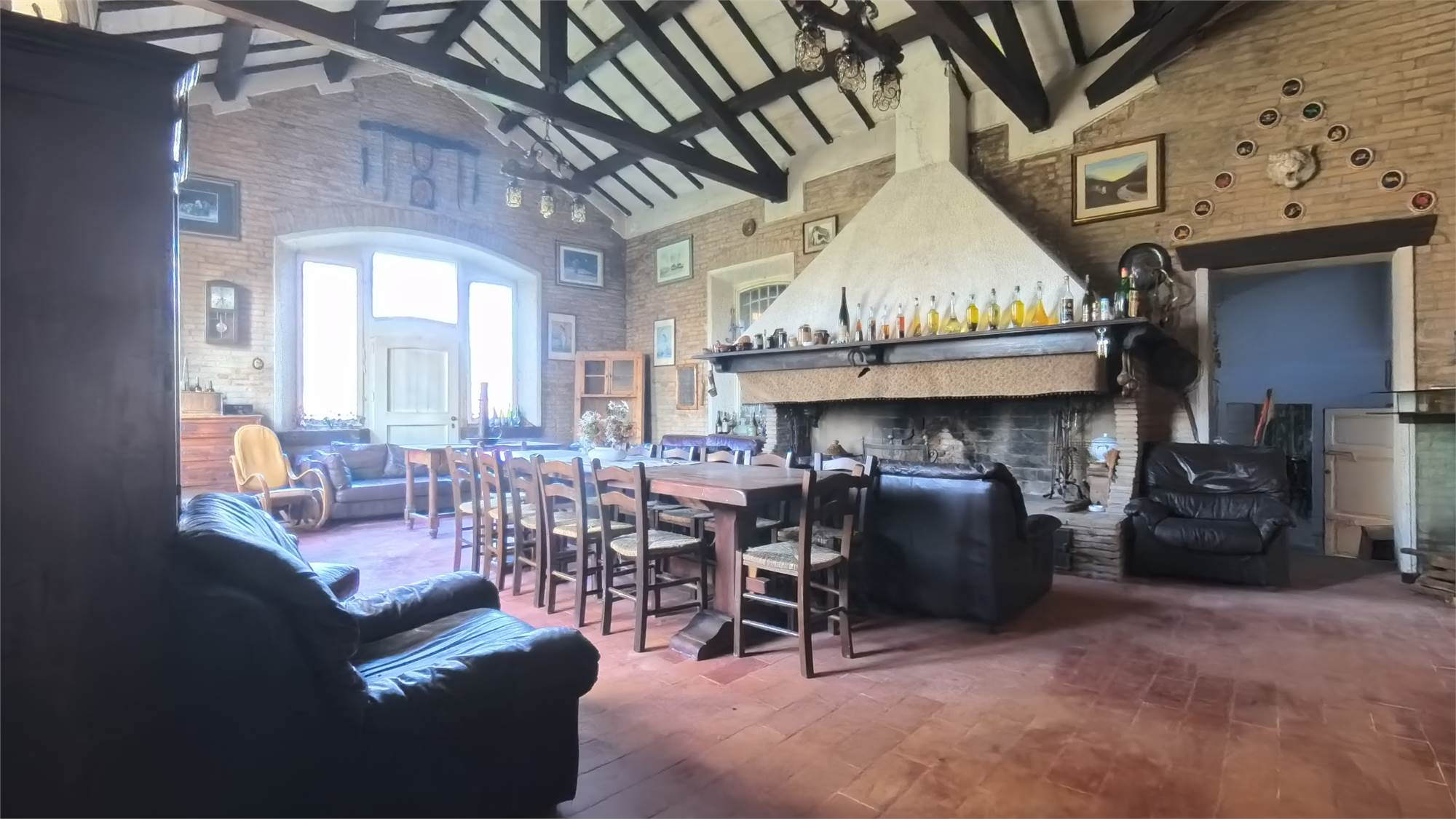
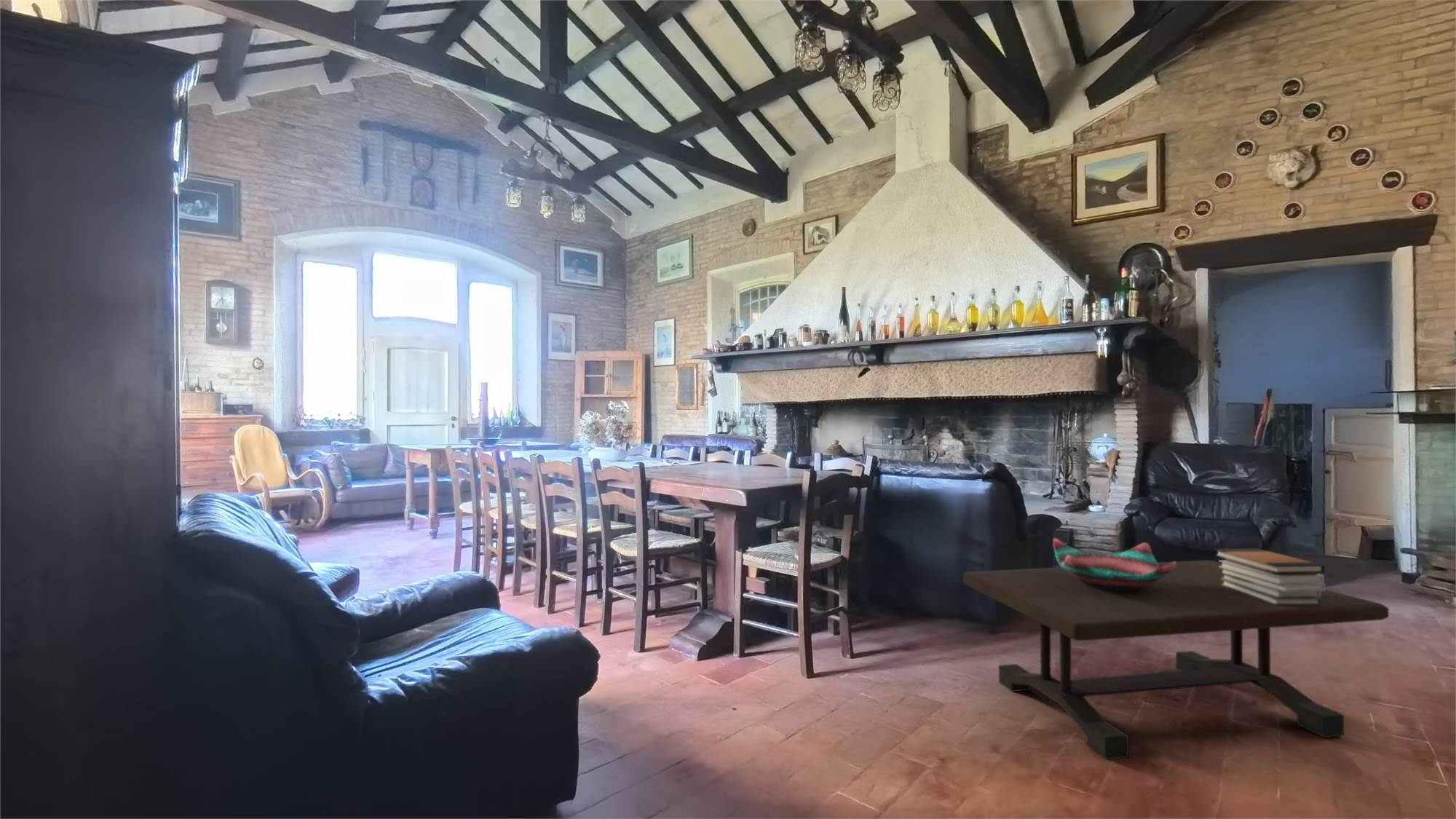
+ coffee table (1154, 636)
+ book stack (1267, 575)
+ decorative bowl (1109, 566)
